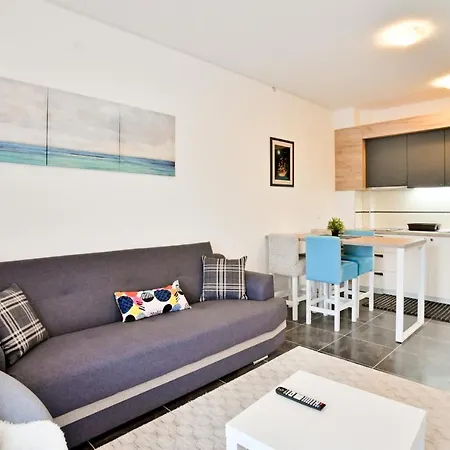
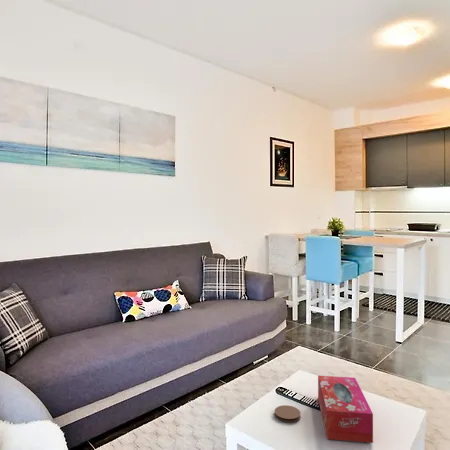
+ tissue box (342, 405)
+ coaster (287, 413)
